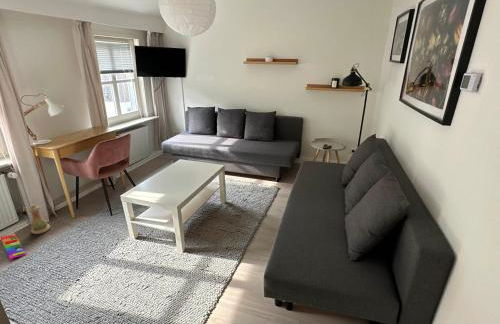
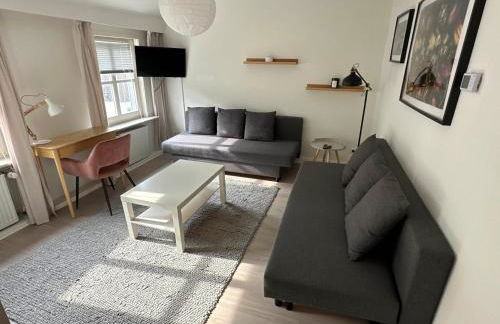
- knob puzzle (12, 244)
- vase (37, 217)
